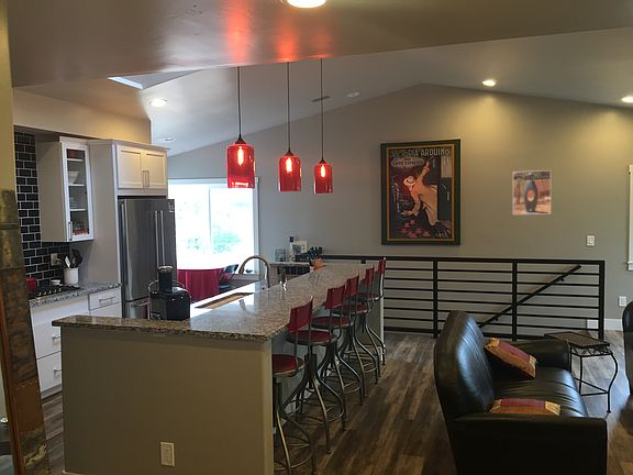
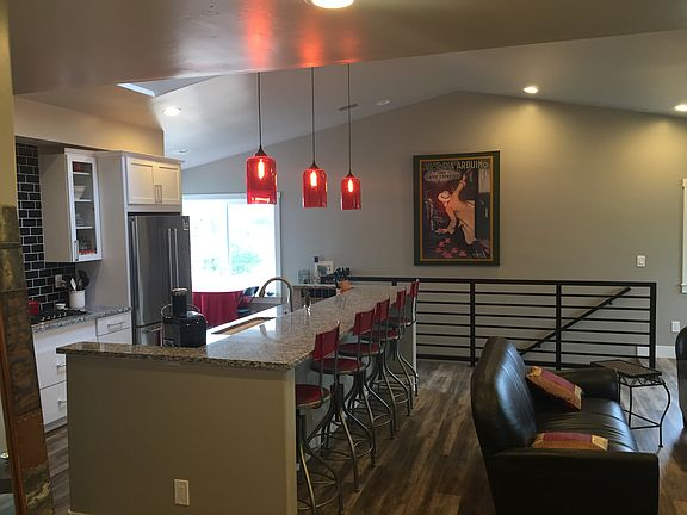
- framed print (531, 192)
